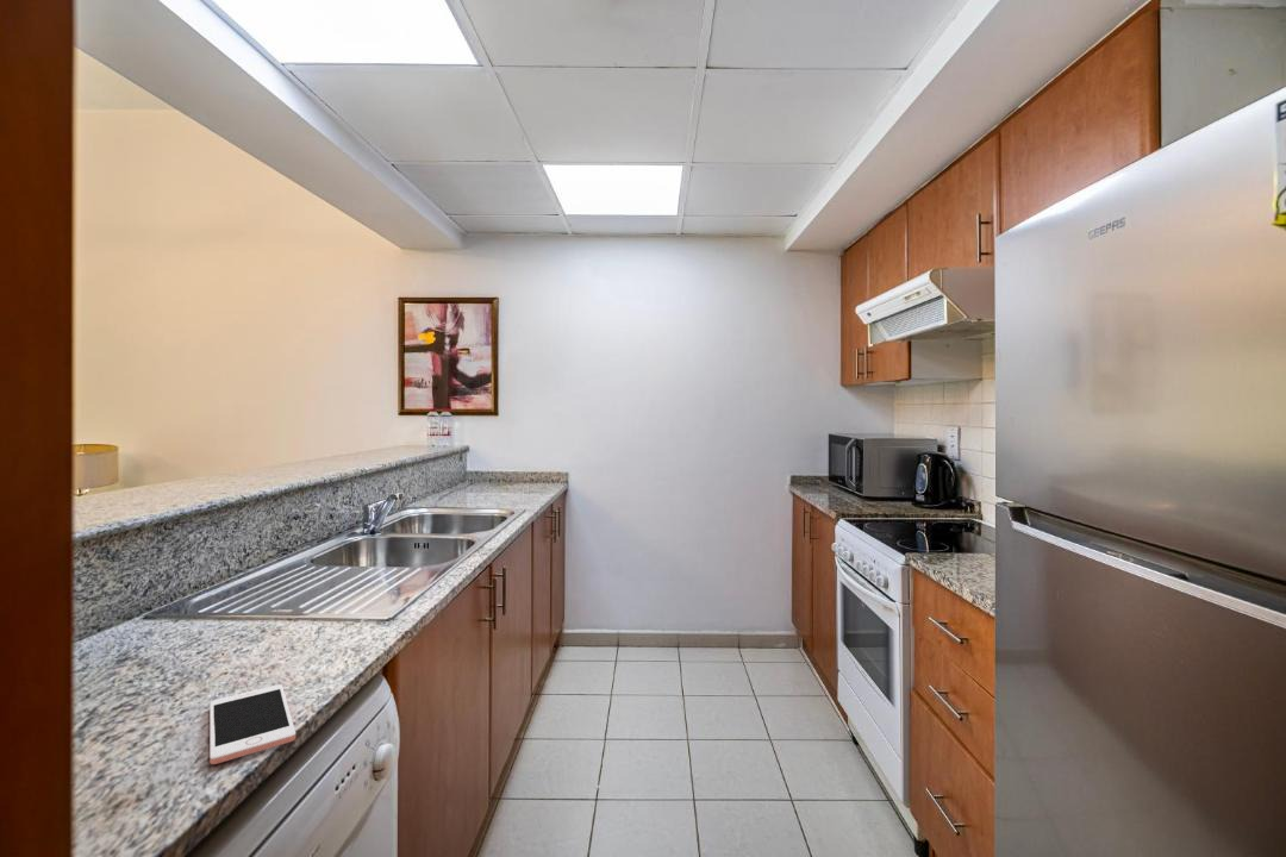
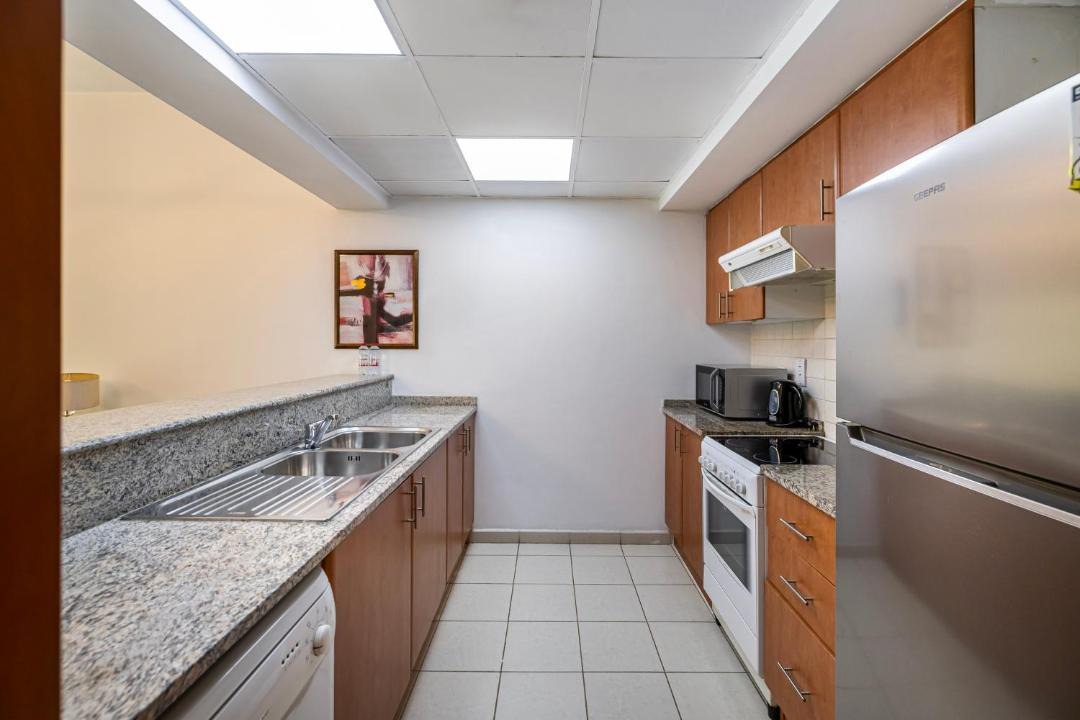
- cell phone (250, 719)
